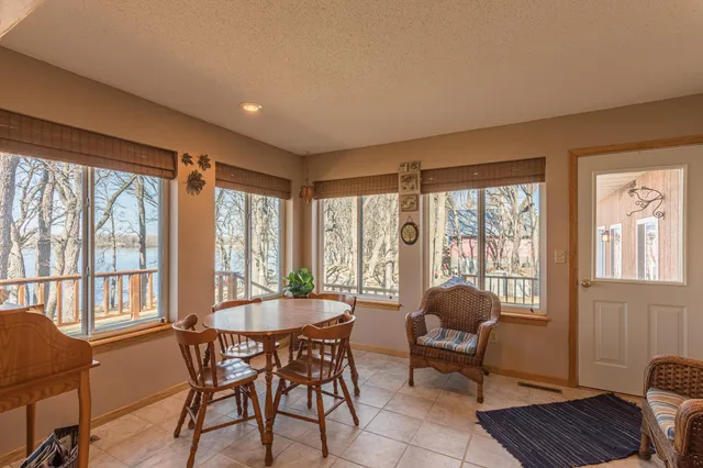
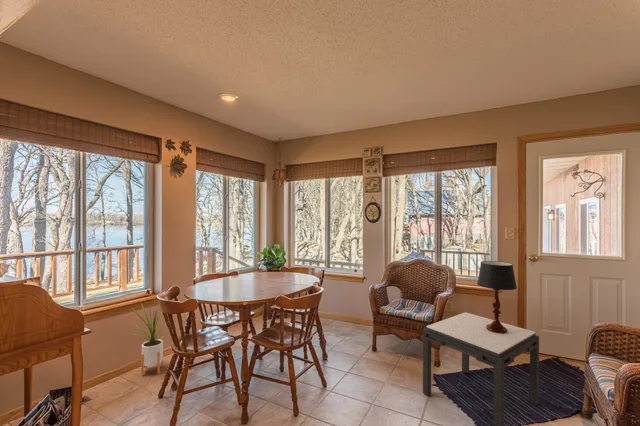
+ table lamp (496, 296)
+ side table (480, 361)
+ house plant (152, 333)
